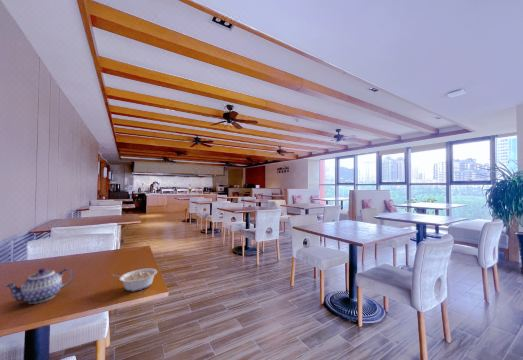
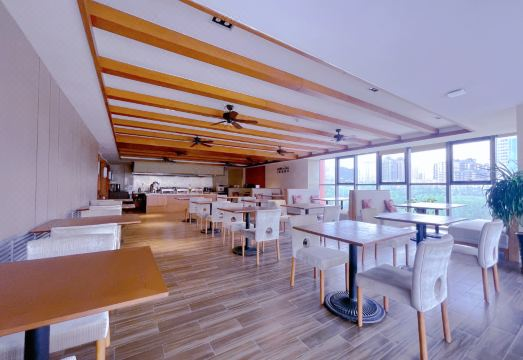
- legume (137, 279)
- teapot (41, 283)
